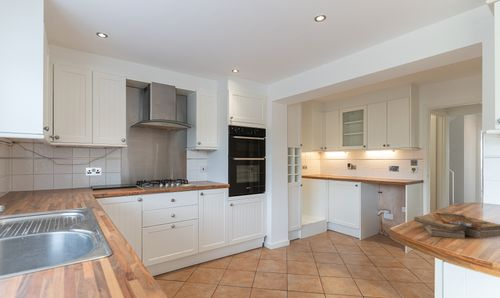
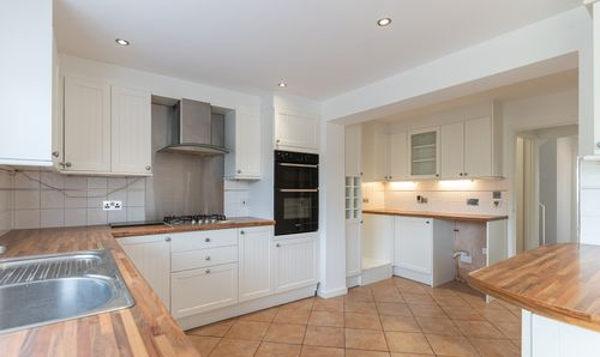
- clipboard (455, 222)
